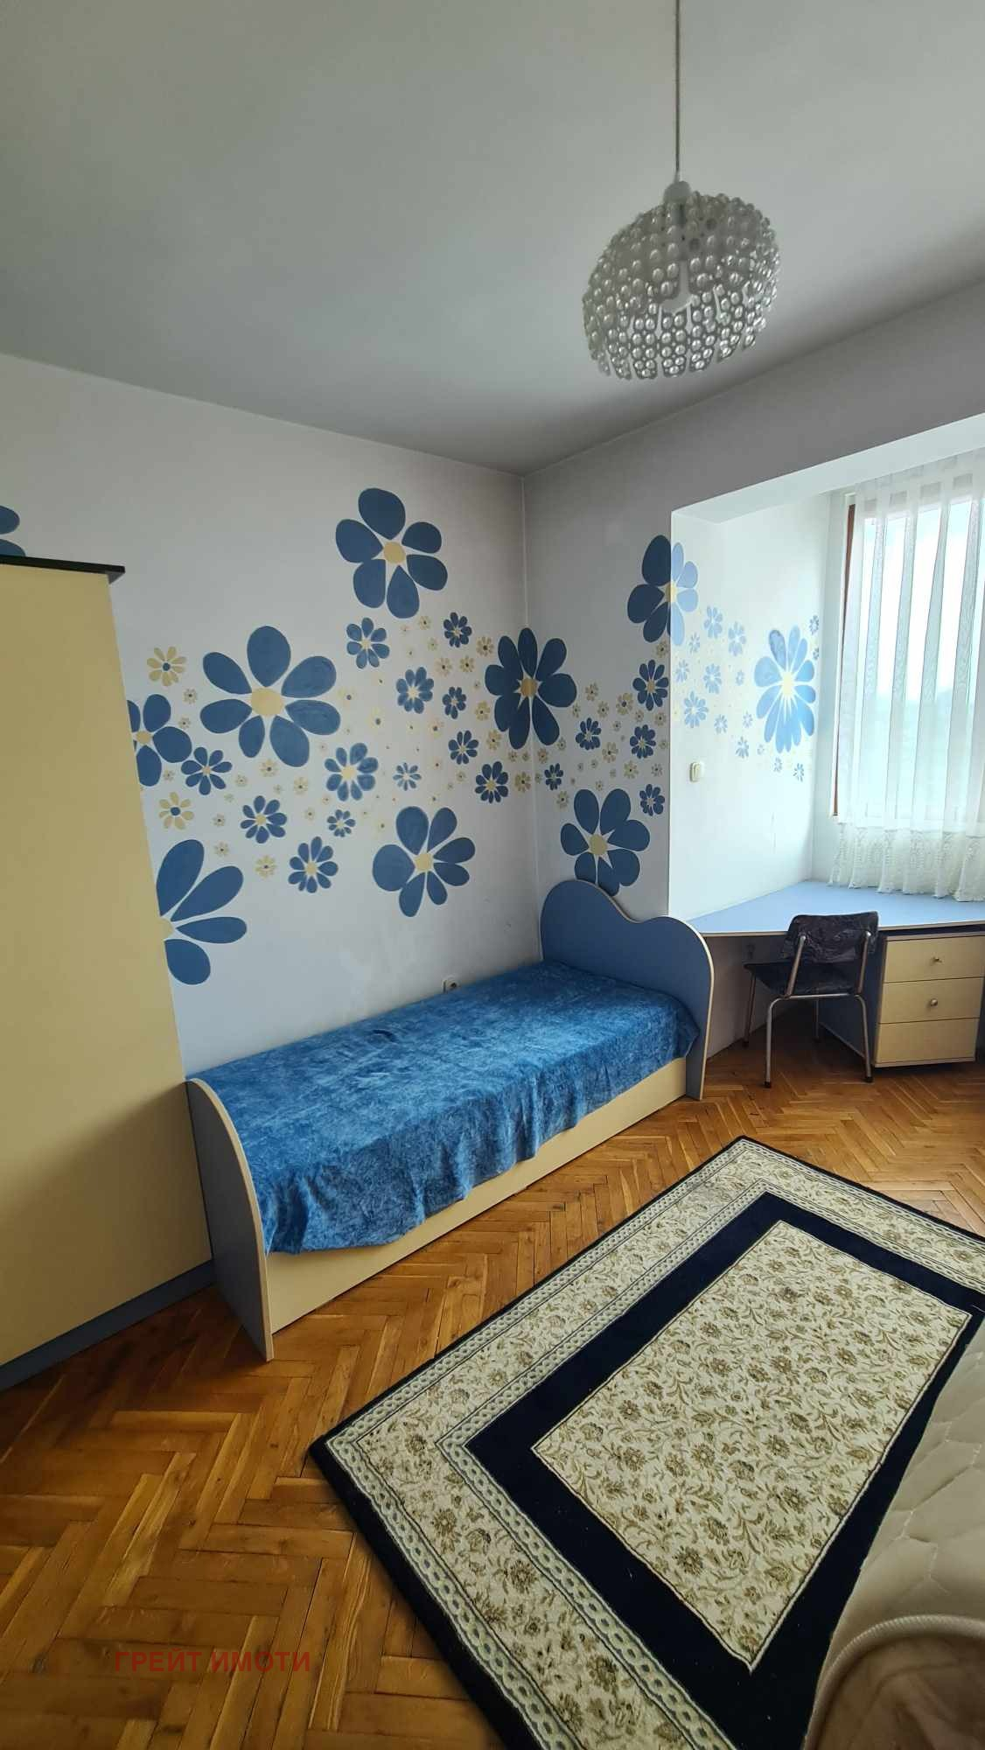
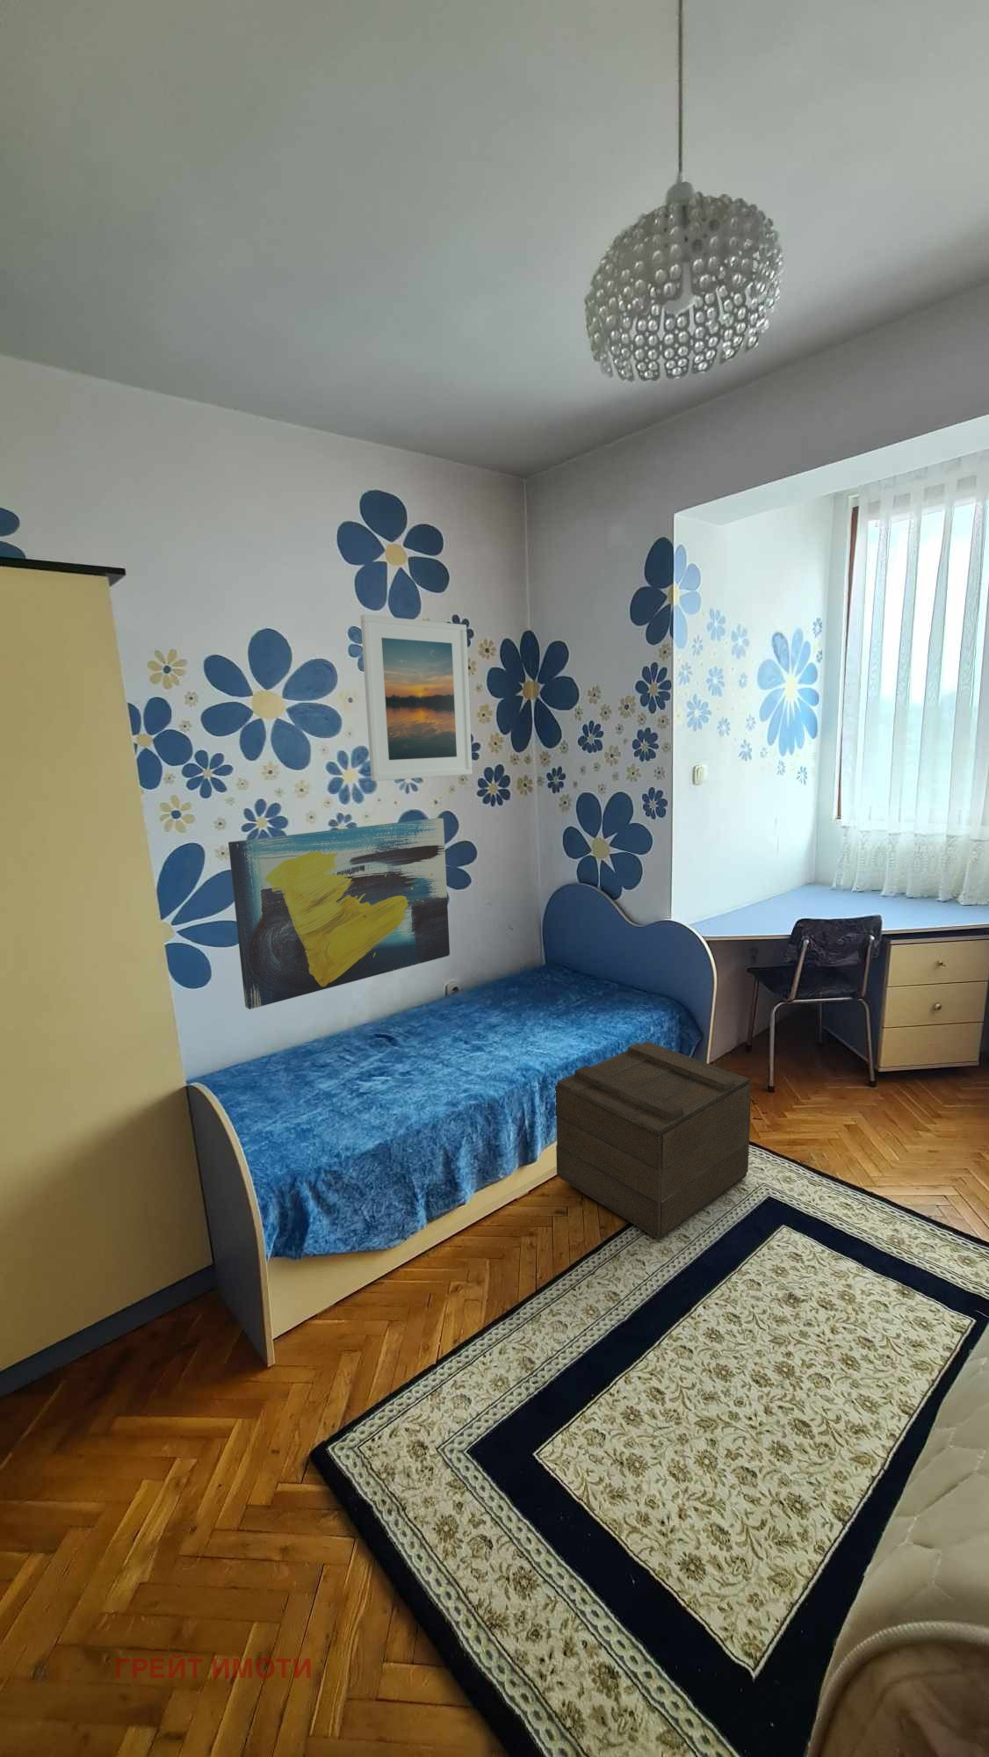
+ wooden crate (652, 1128)
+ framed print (420, 700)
+ wall art (351, 905)
